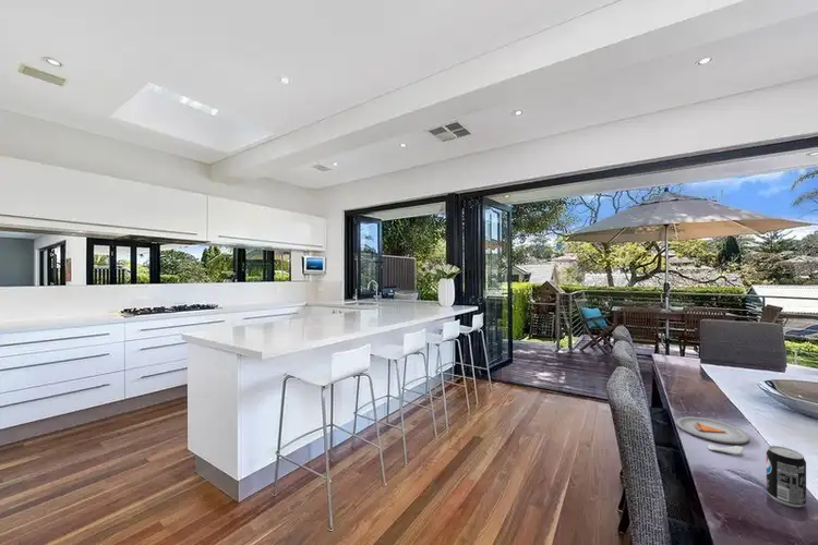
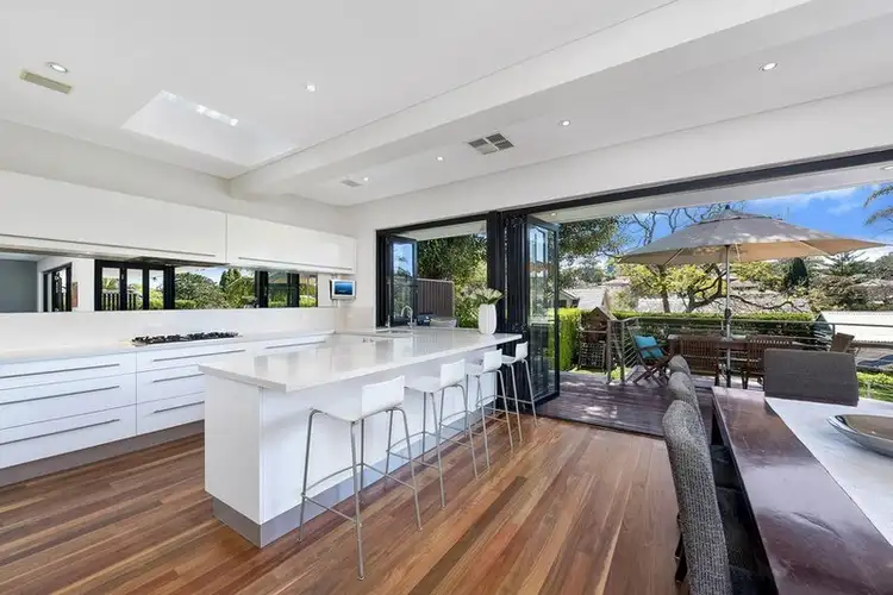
- beverage can (785, 475)
- dinner plate (713, 433)
